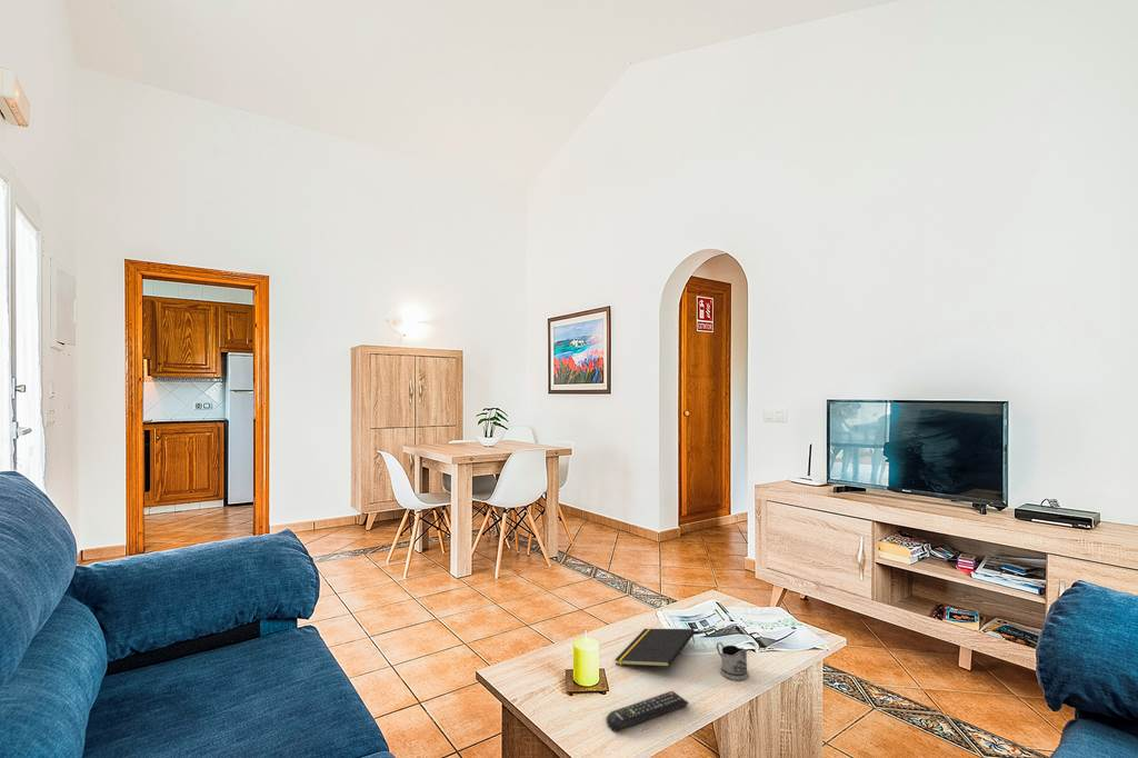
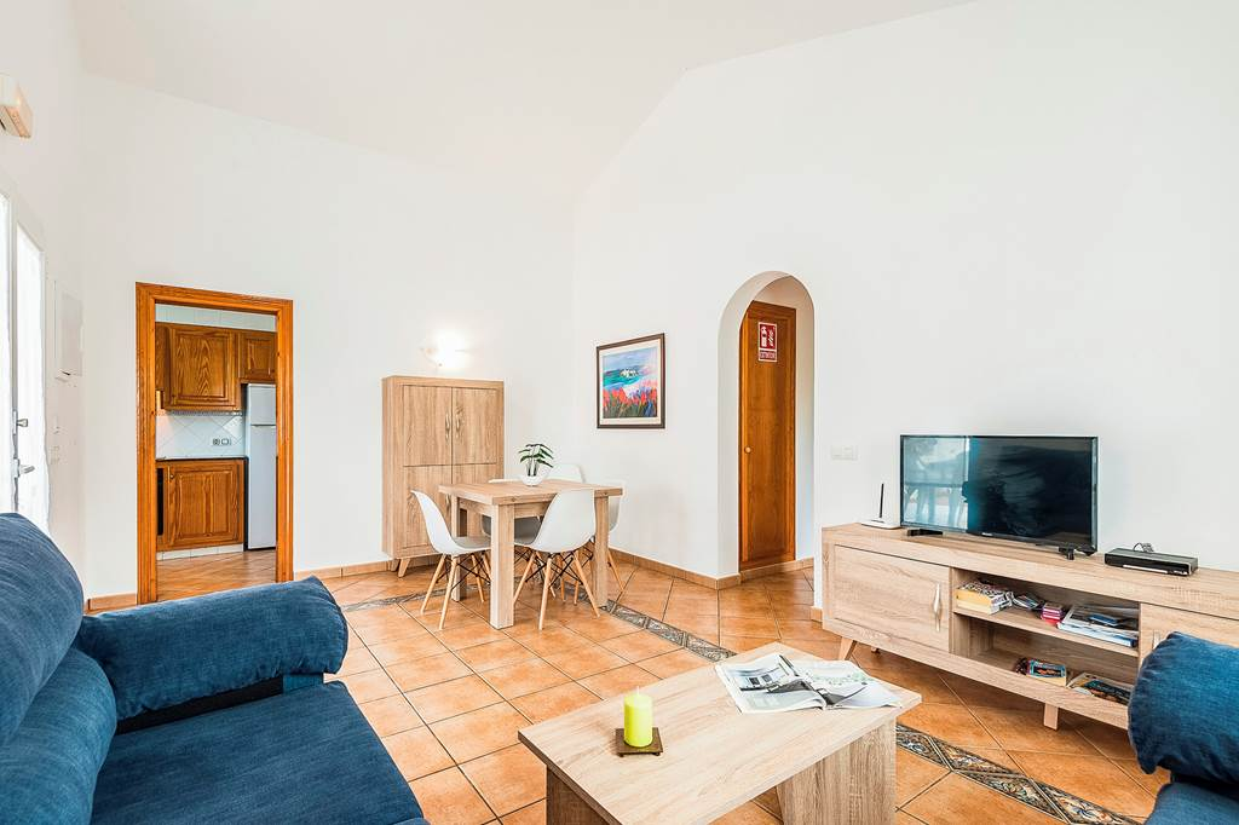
- remote control (648, 709)
- tea glass holder (730, 657)
- notepad (656, 646)
